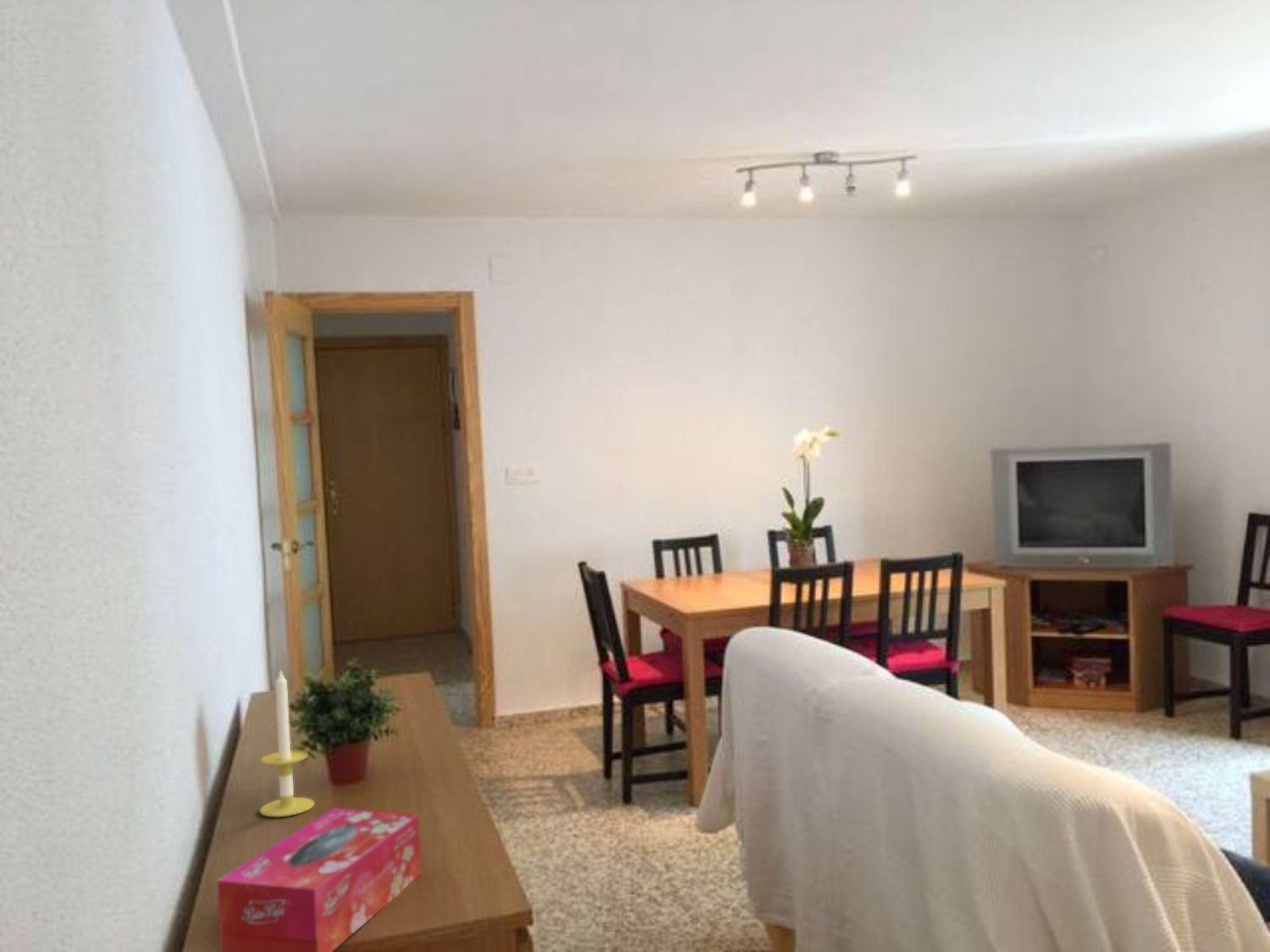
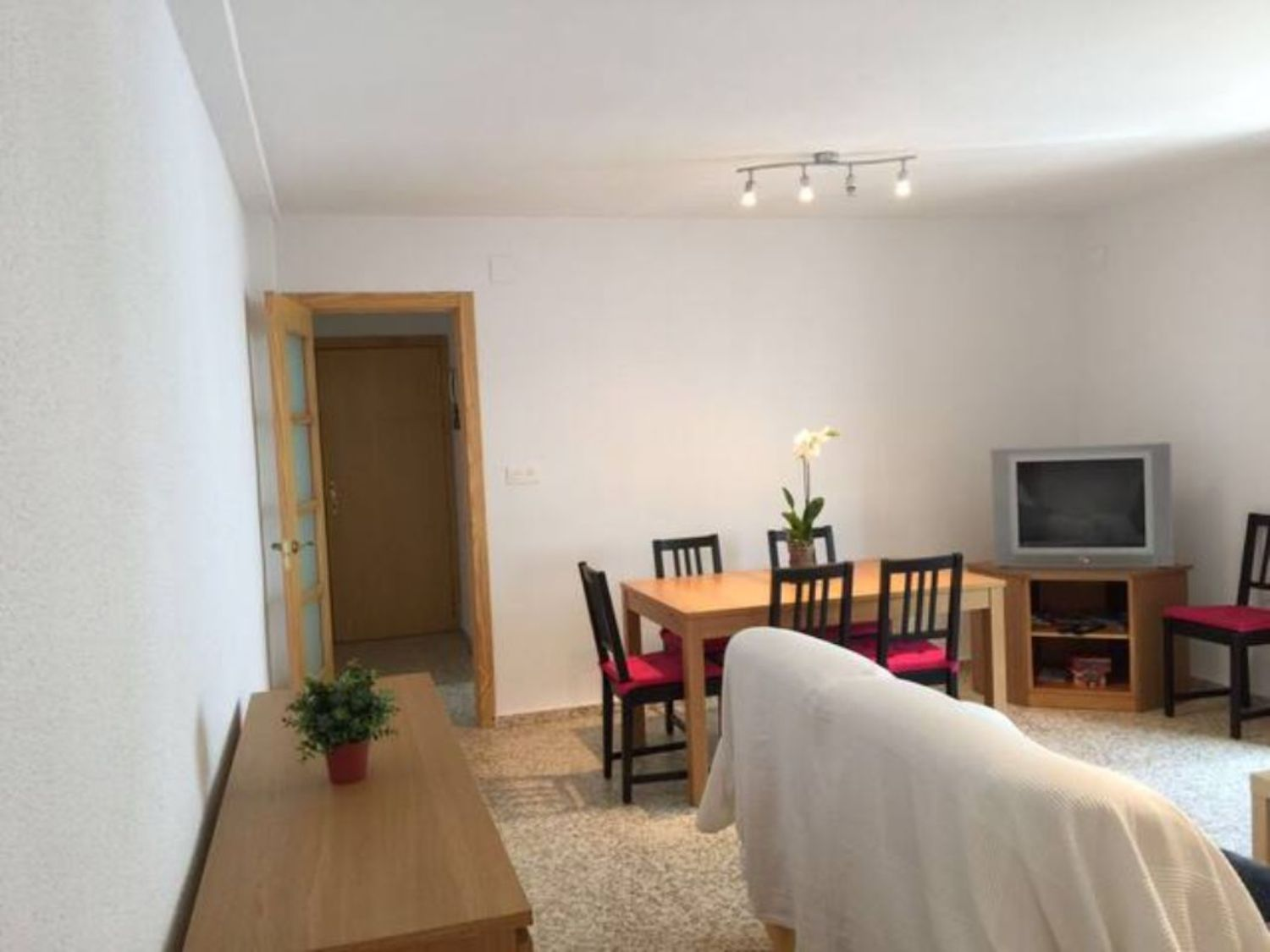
- candle (284, 737)
- tissue box (327, 878)
